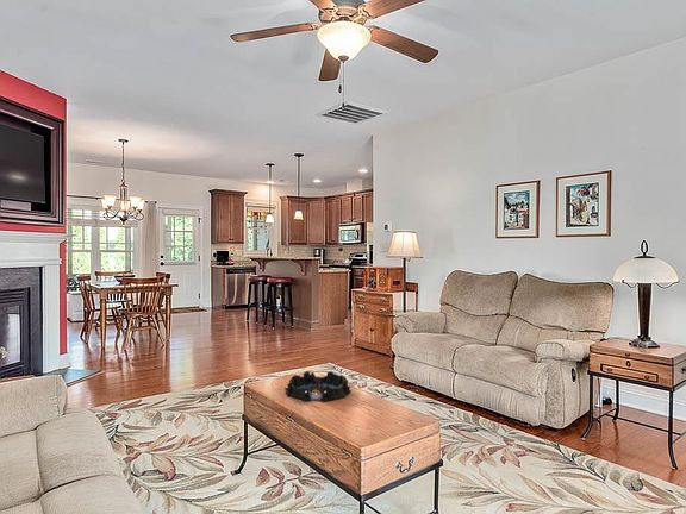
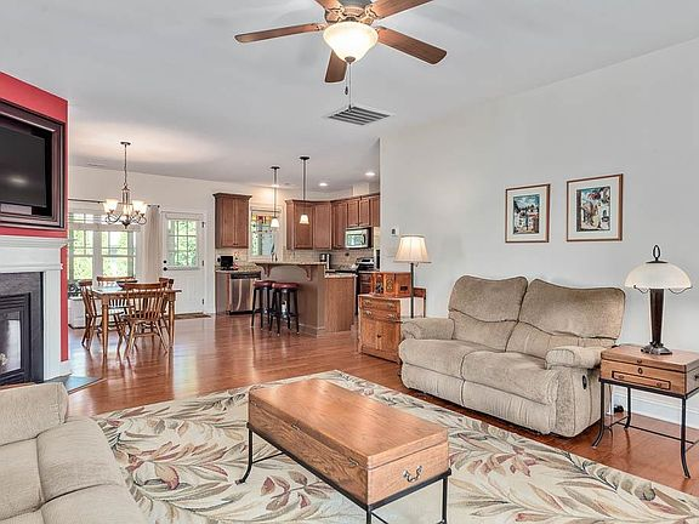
- decorative bowl (318, 384)
